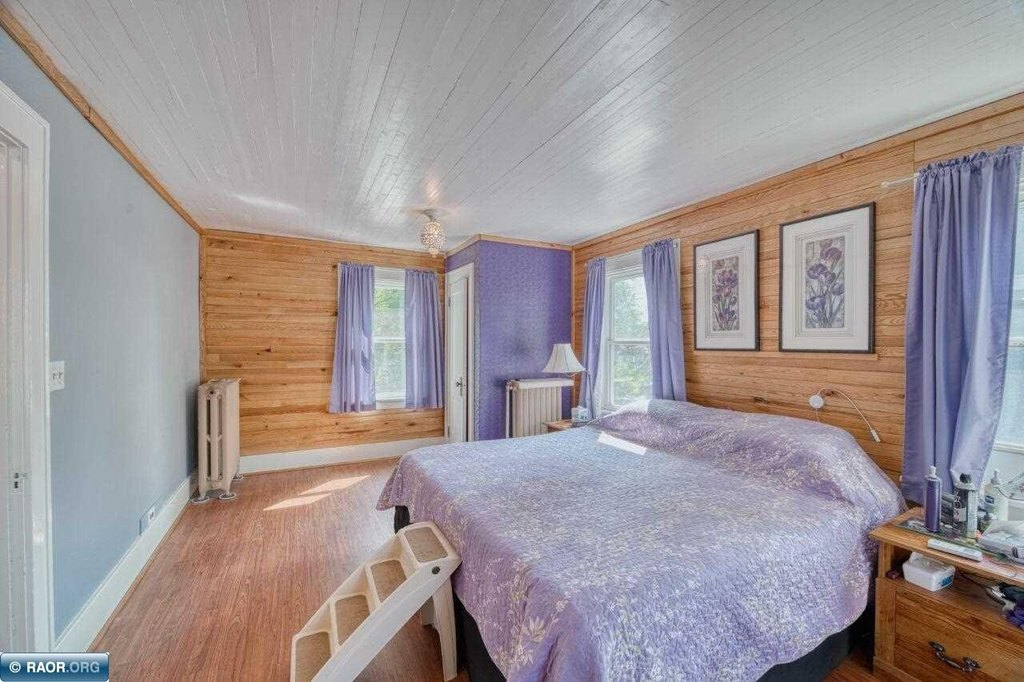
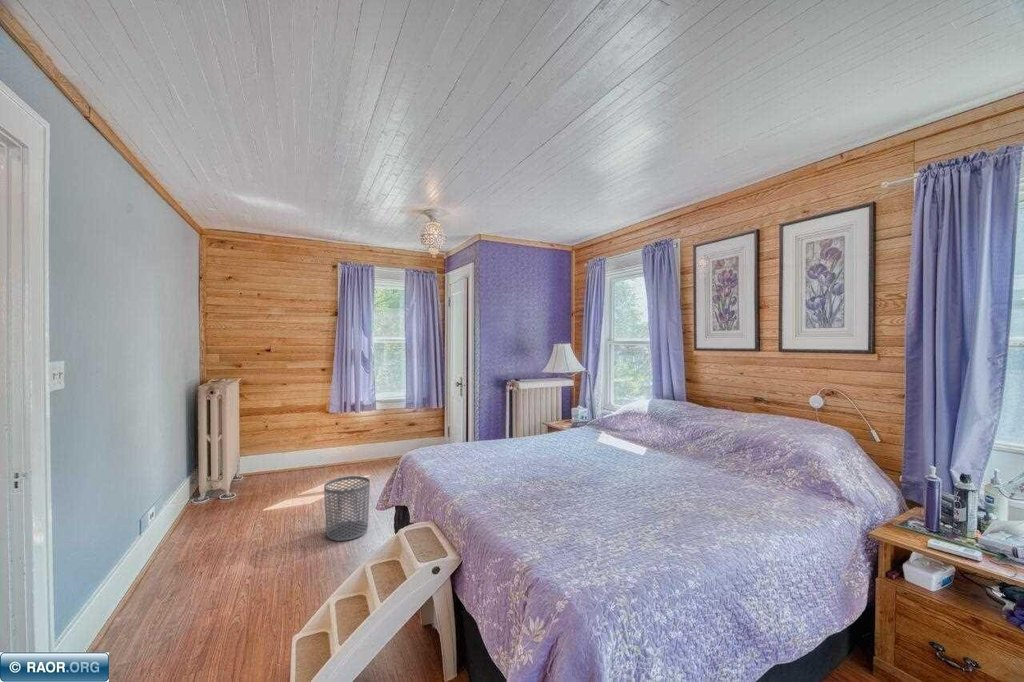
+ waste bin (347, 507)
